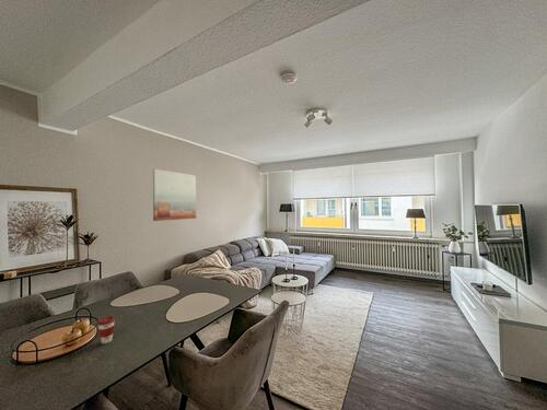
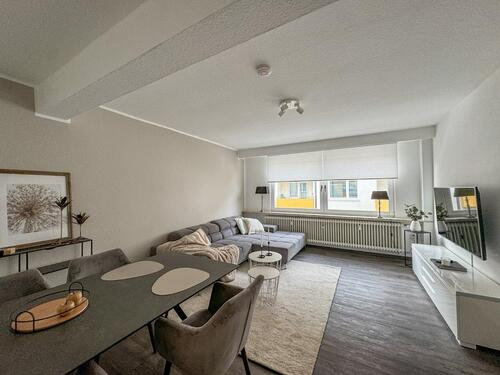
- wall art (176, 196)
- coffee cup (106, 329)
